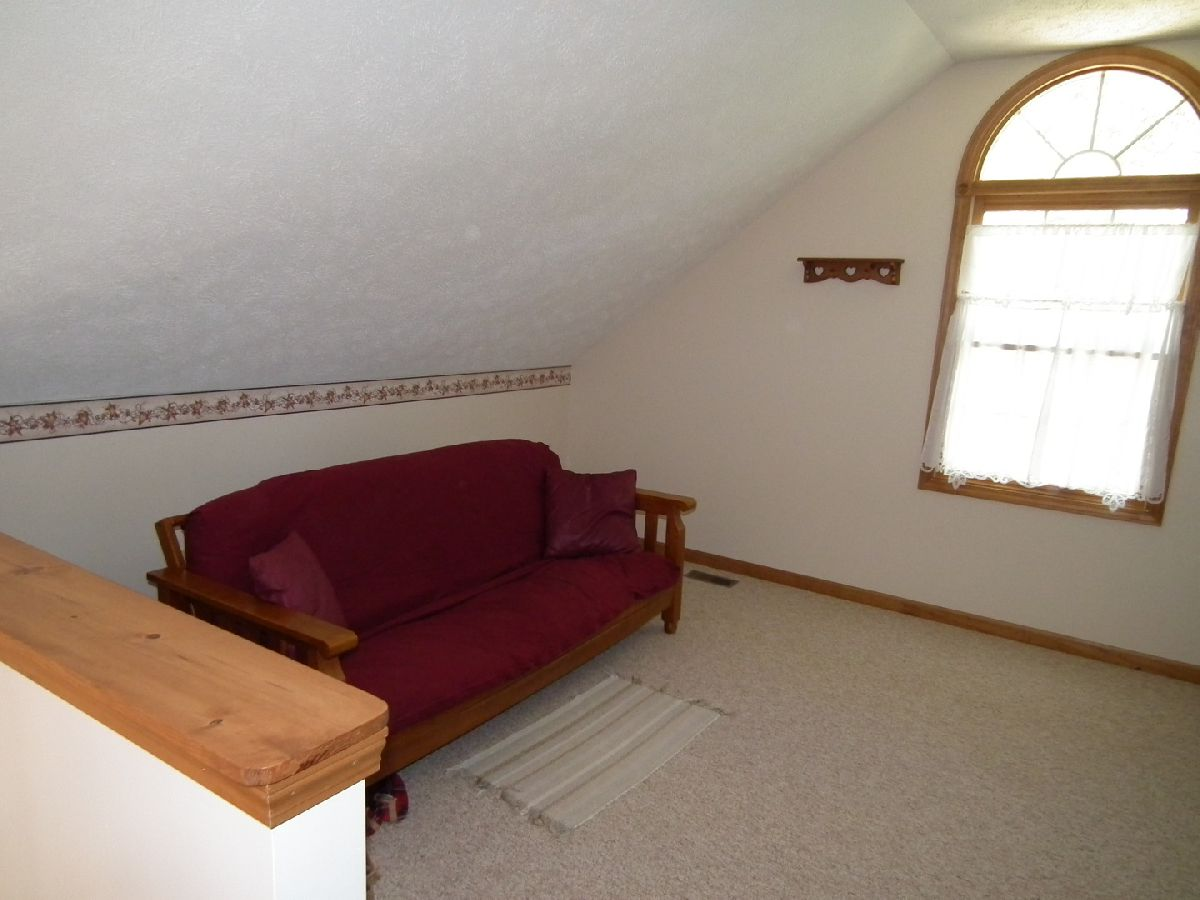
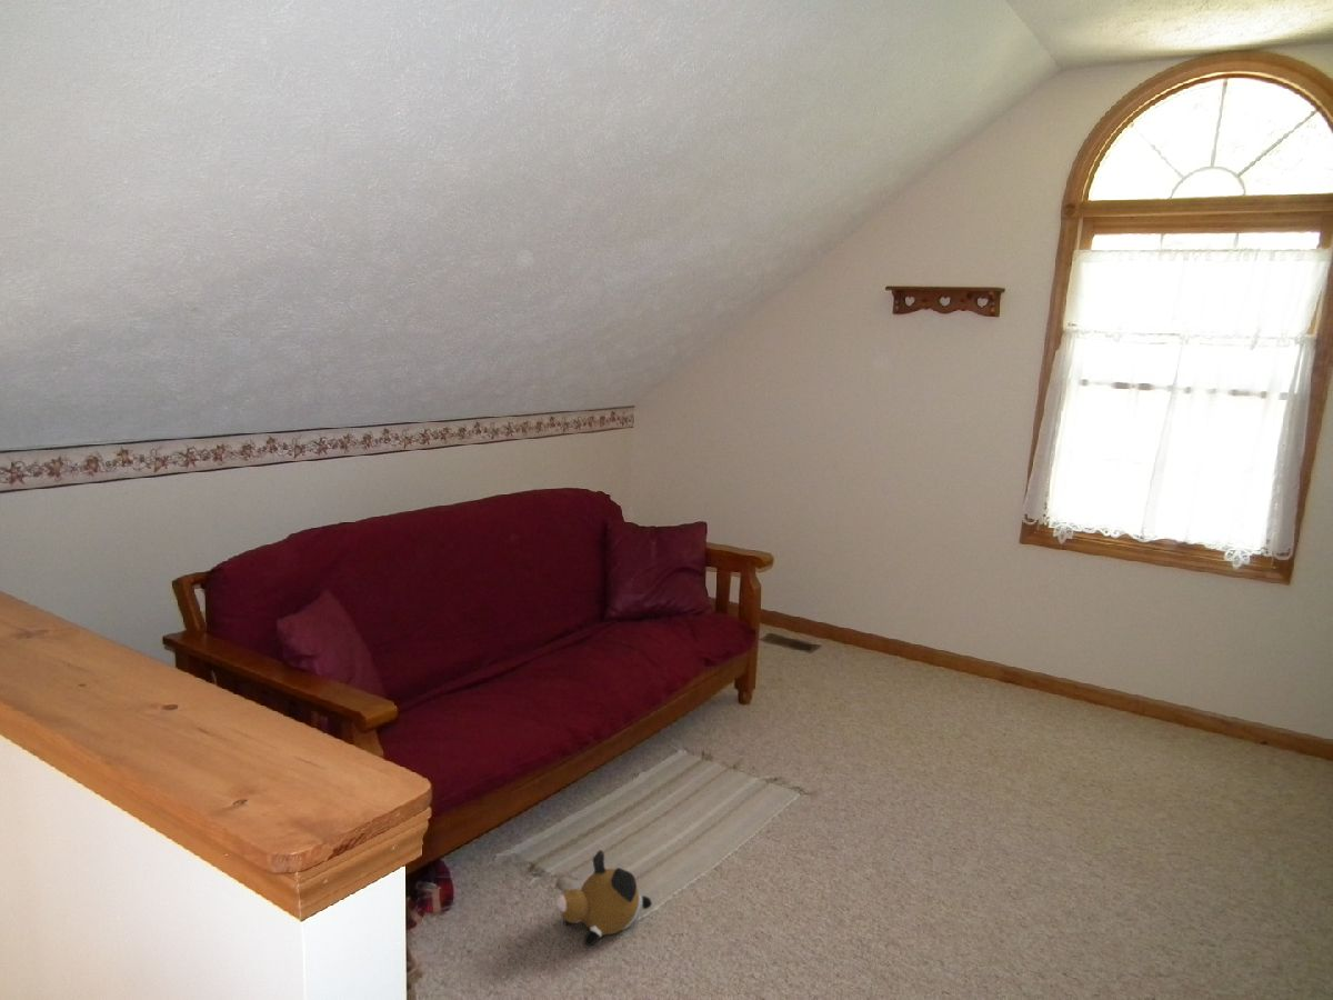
+ plush toy (599, 896)
